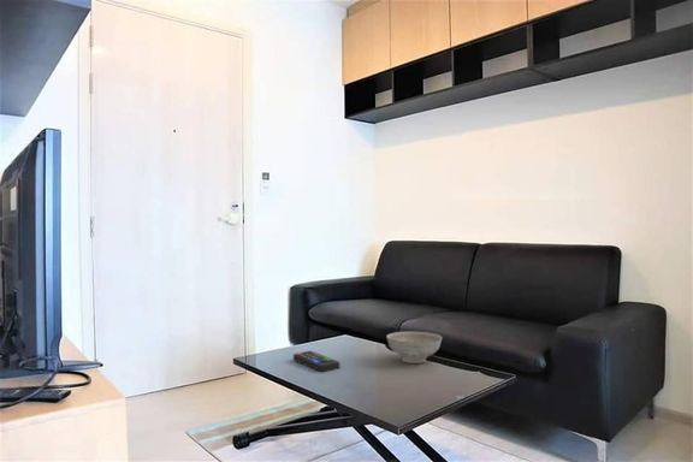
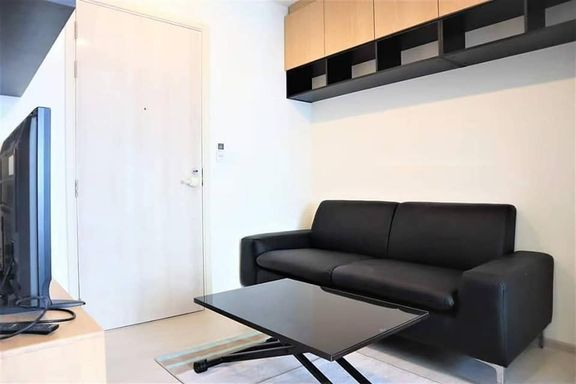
- remote control (315, 360)
- decorative bowl (414, 348)
